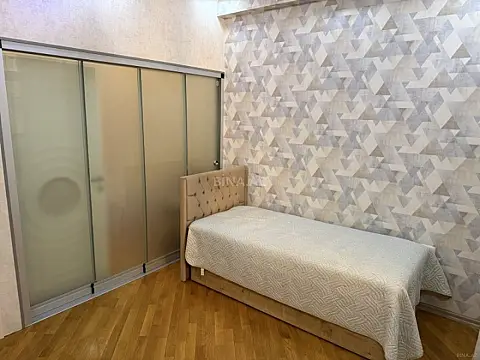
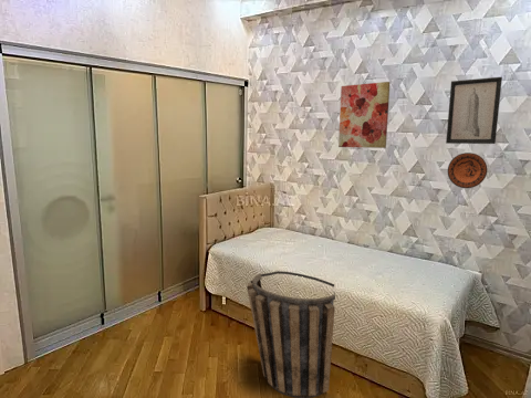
+ basket (288, 328)
+ wall art (472, 112)
+ decorative plate (467, 170)
+ wall art (363, 116)
